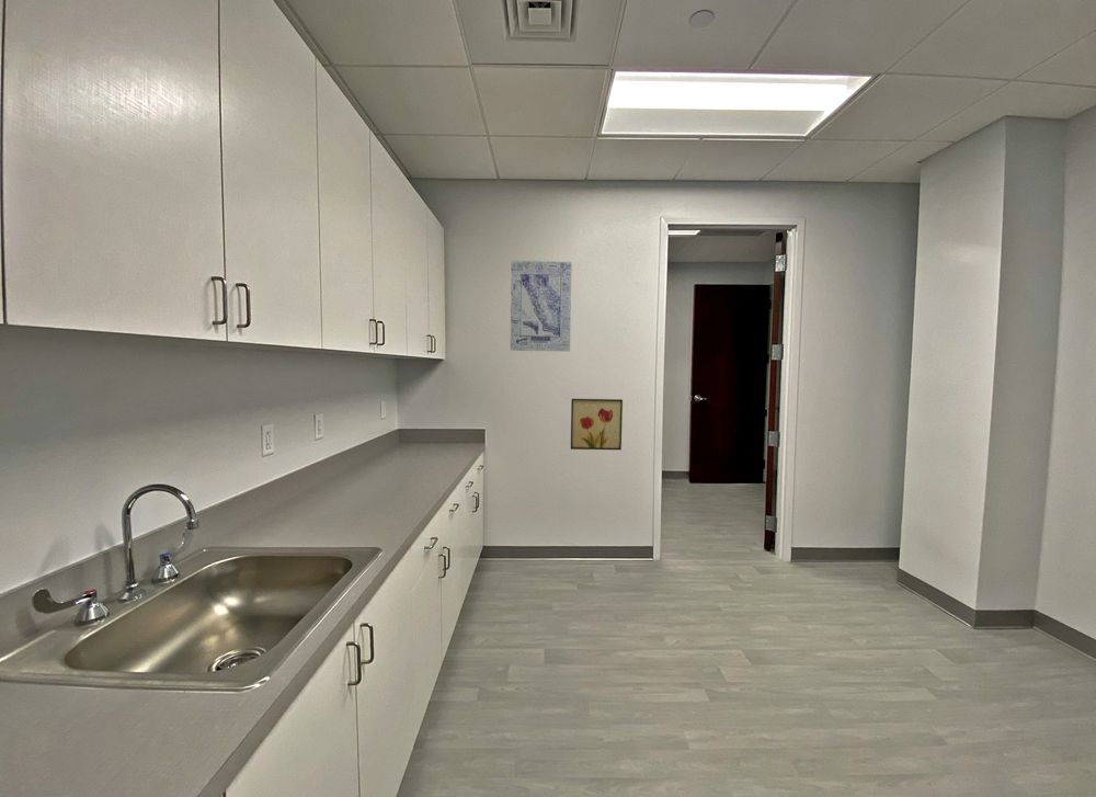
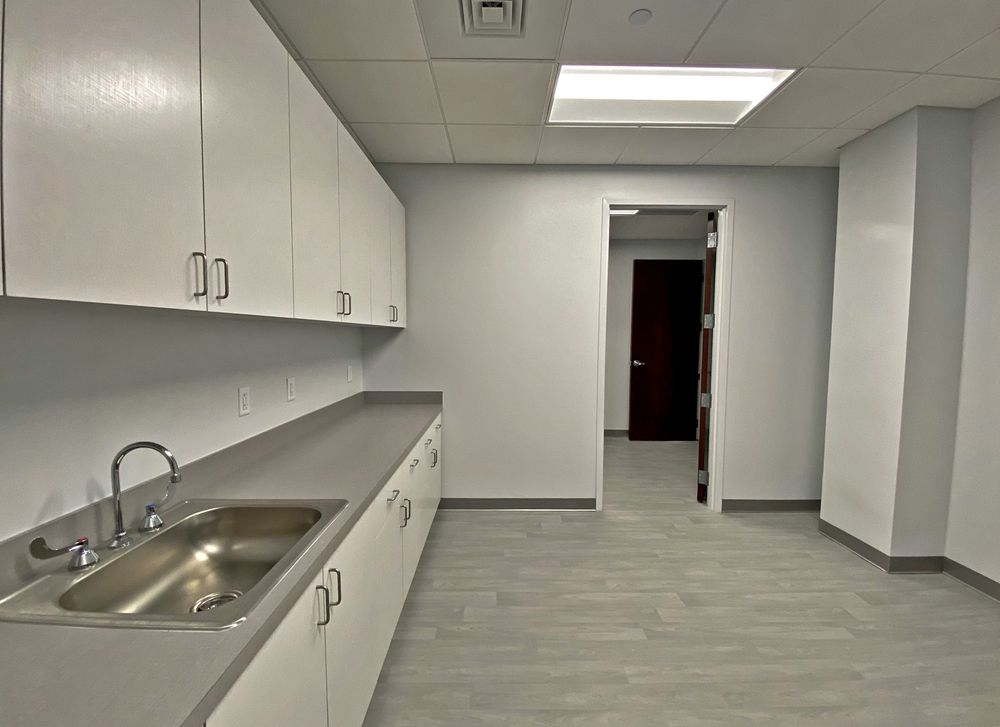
- wall art (540, 306)
- wall art (596, 423)
